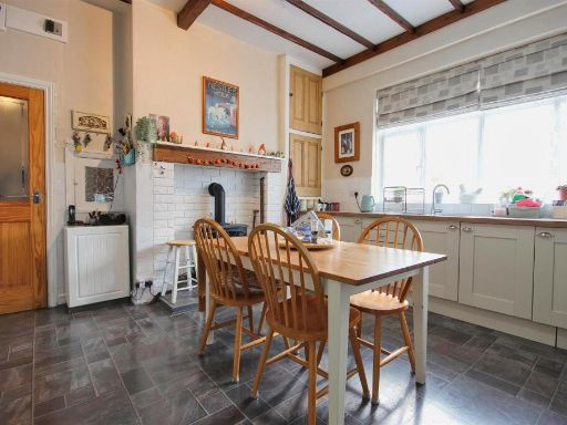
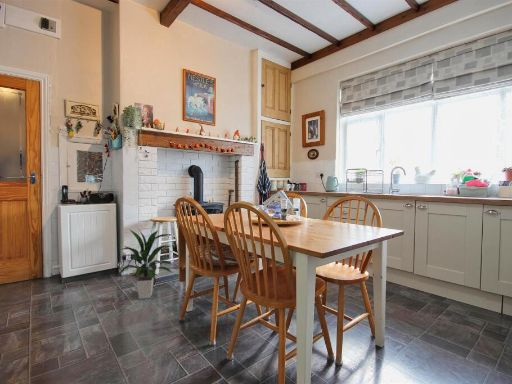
+ indoor plant (146, 261)
